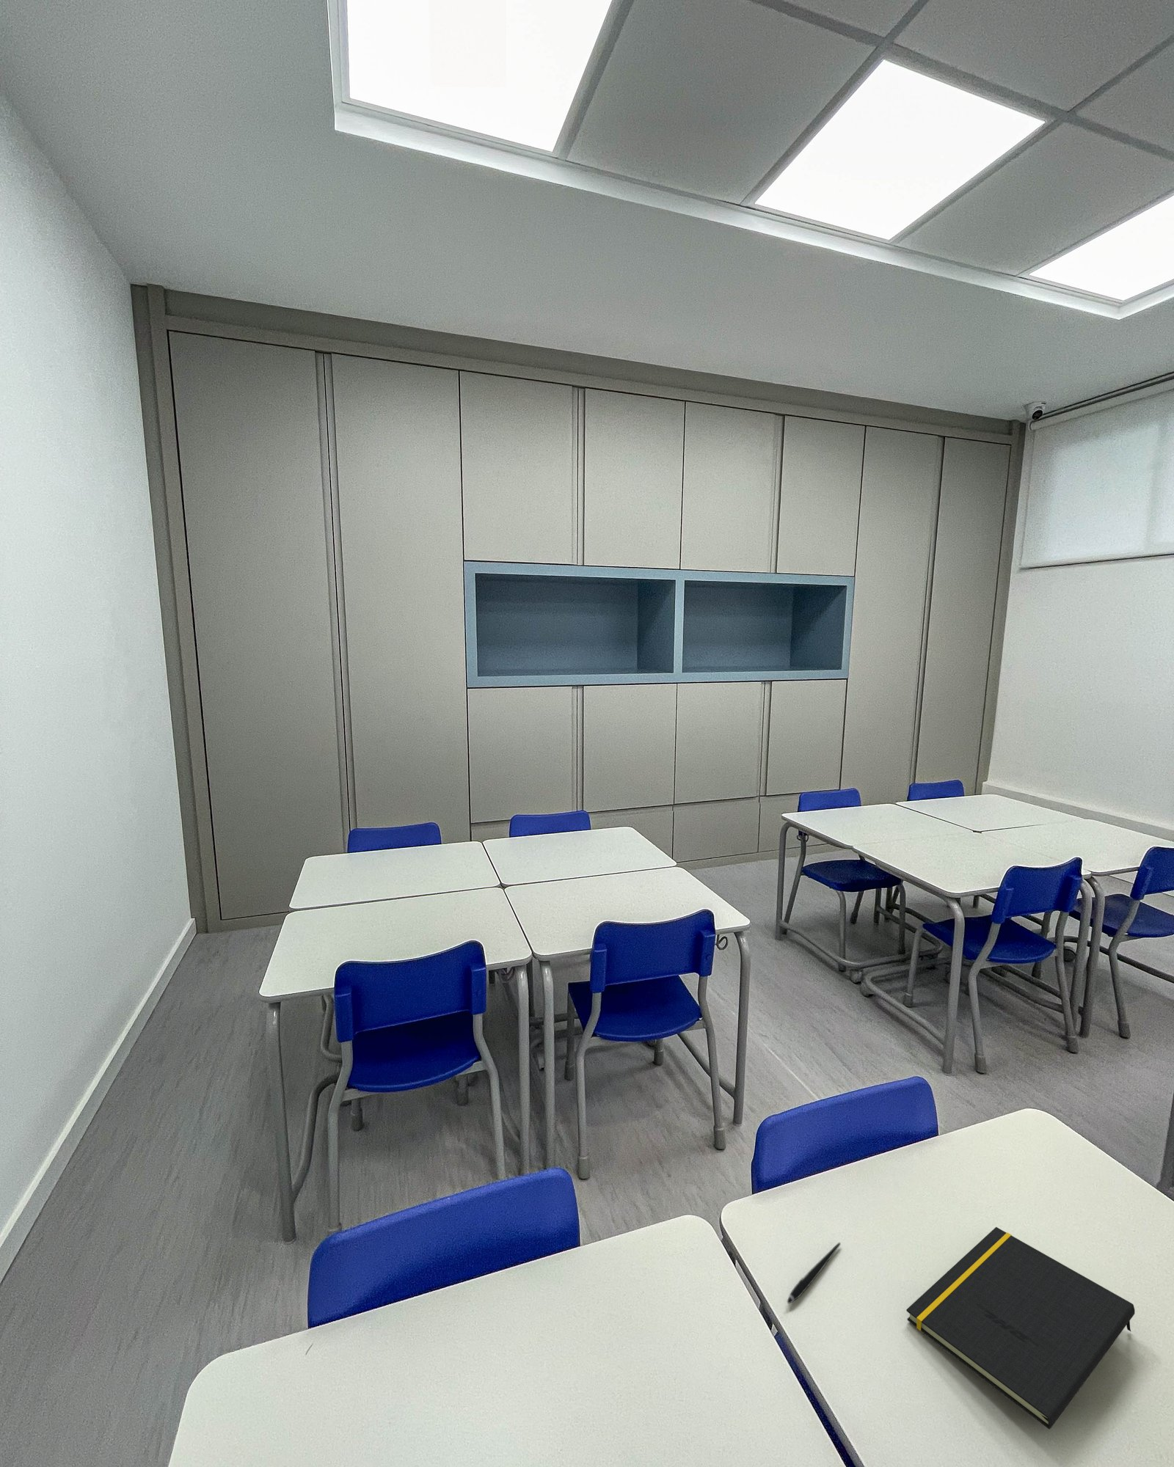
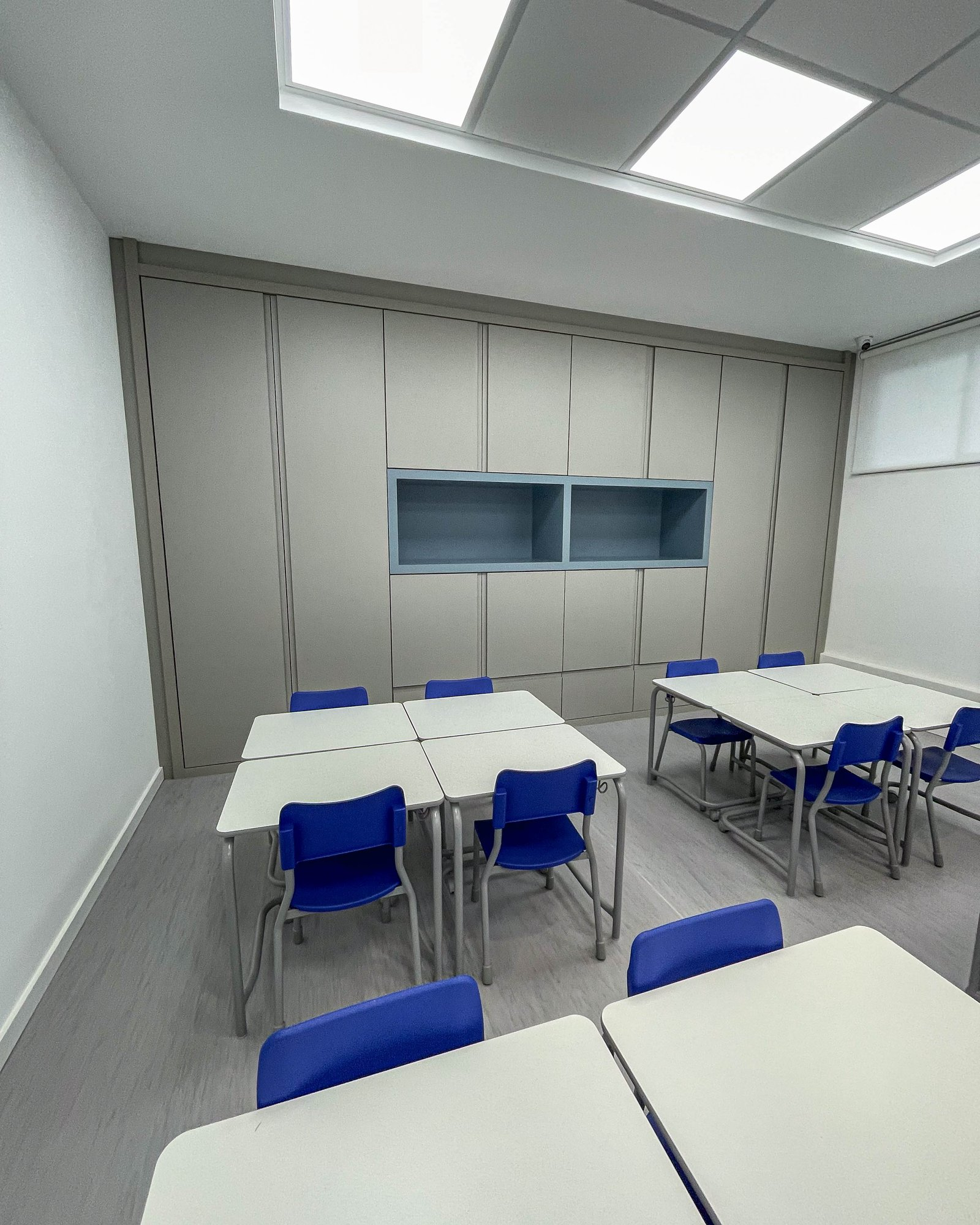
- pen (815, 1271)
- notepad (1018, 1313)
